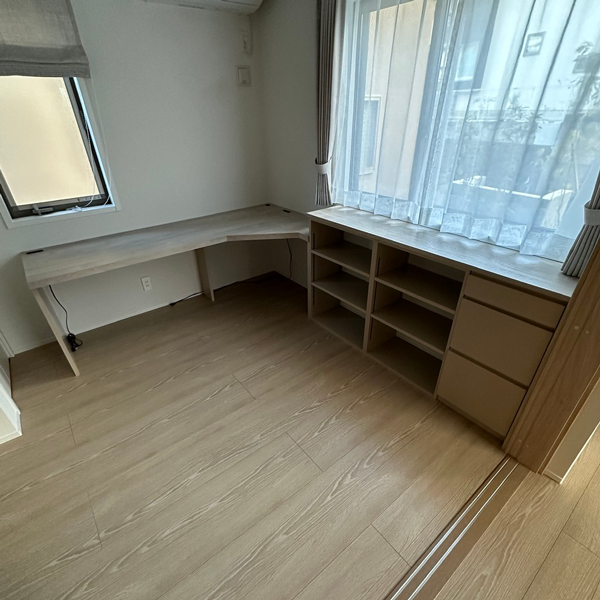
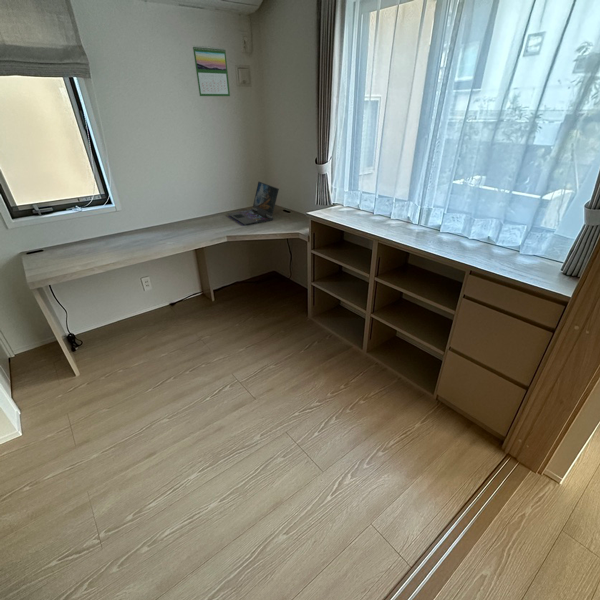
+ laptop (254, 202)
+ calendar (212, 71)
